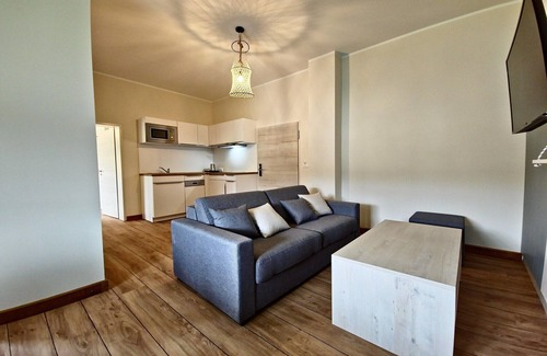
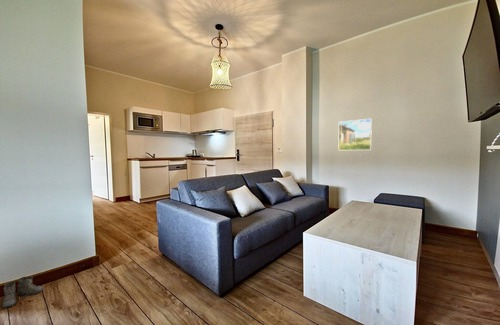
+ boots (19, 289)
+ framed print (354, 135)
